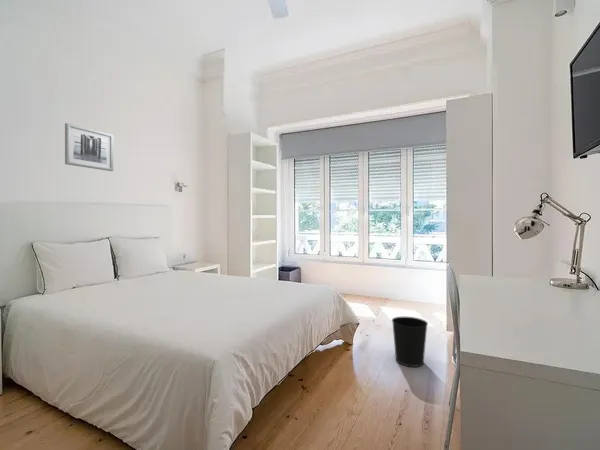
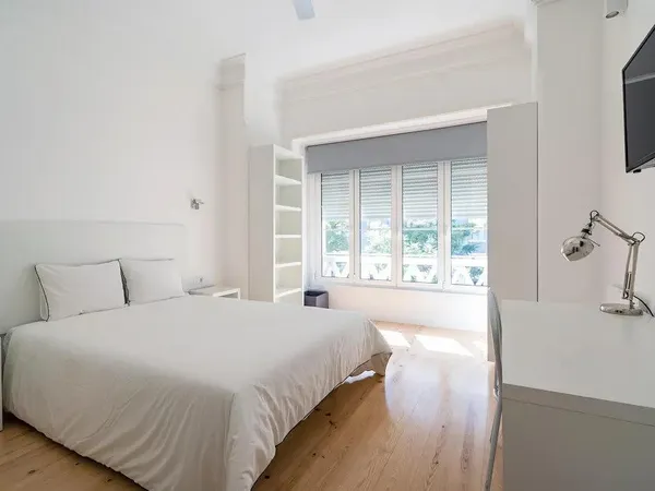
- wall art (90, 148)
- wastebasket (409, 341)
